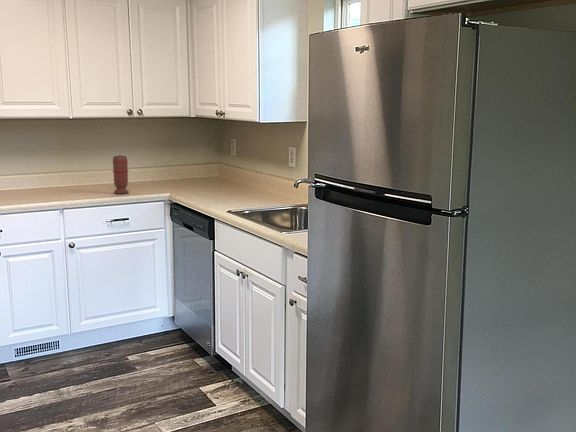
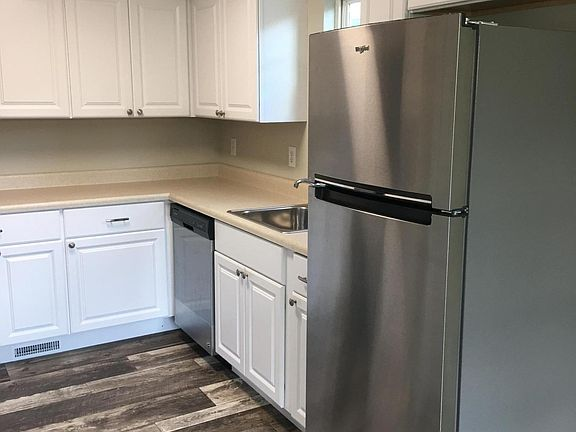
- spice grinder (120, 173)
